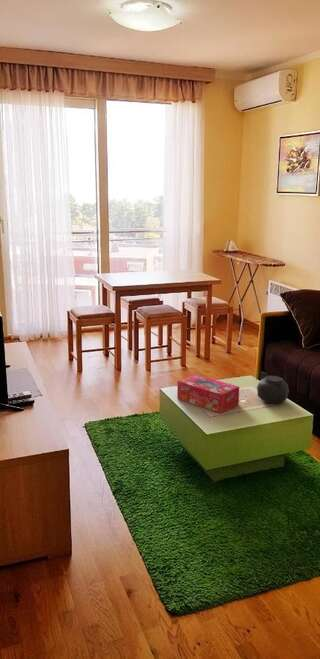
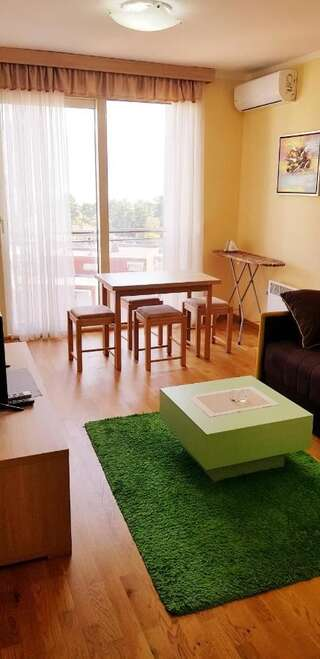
- tissue box (207, 392)
- teapot (271, 388)
